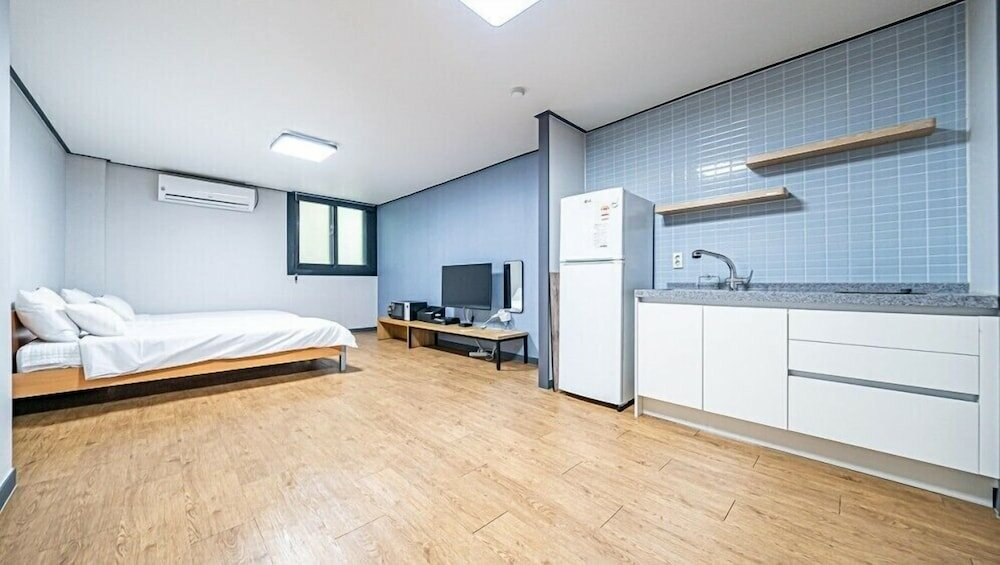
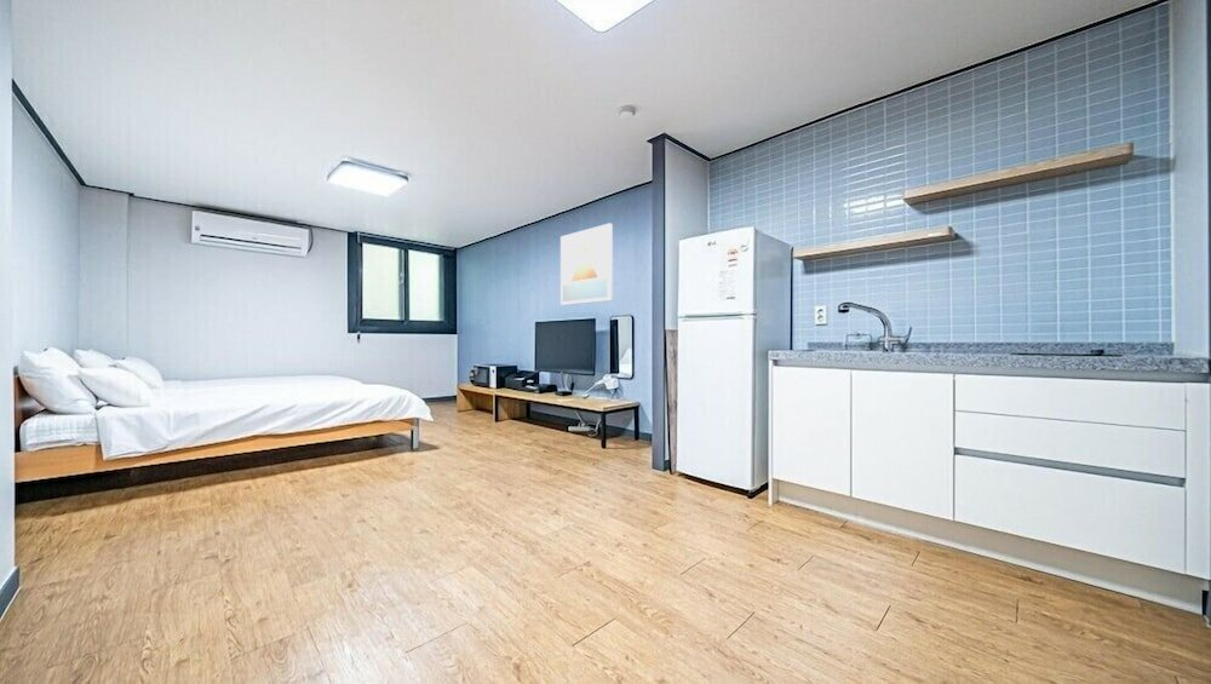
+ wall art (585, 266)
